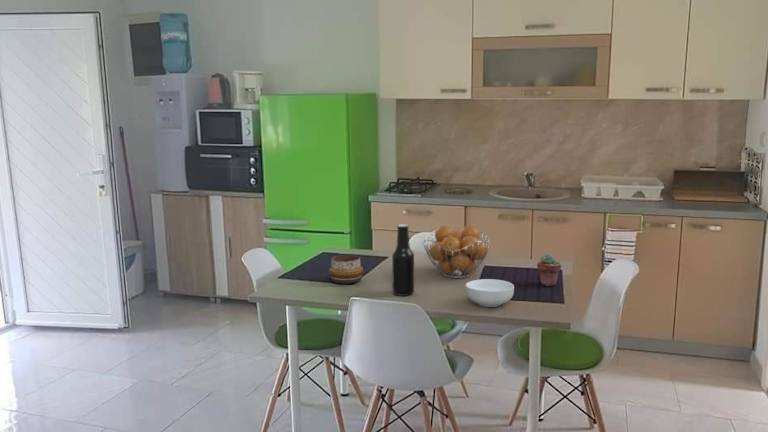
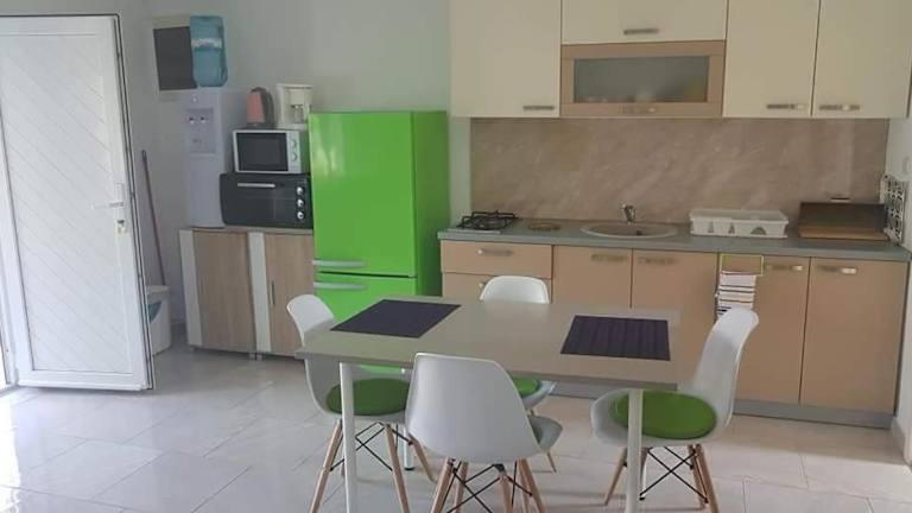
- fruit basket (456, 250)
- decorative bowl (346, 269)
- potted succulent (548, 269)
- cereal bowl (489, 294)
- beer bottle (403, 259)
